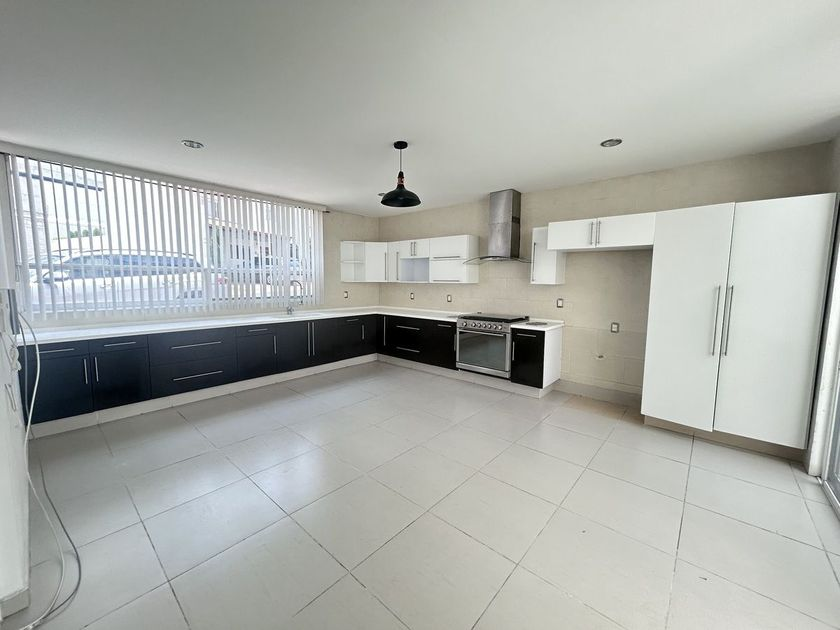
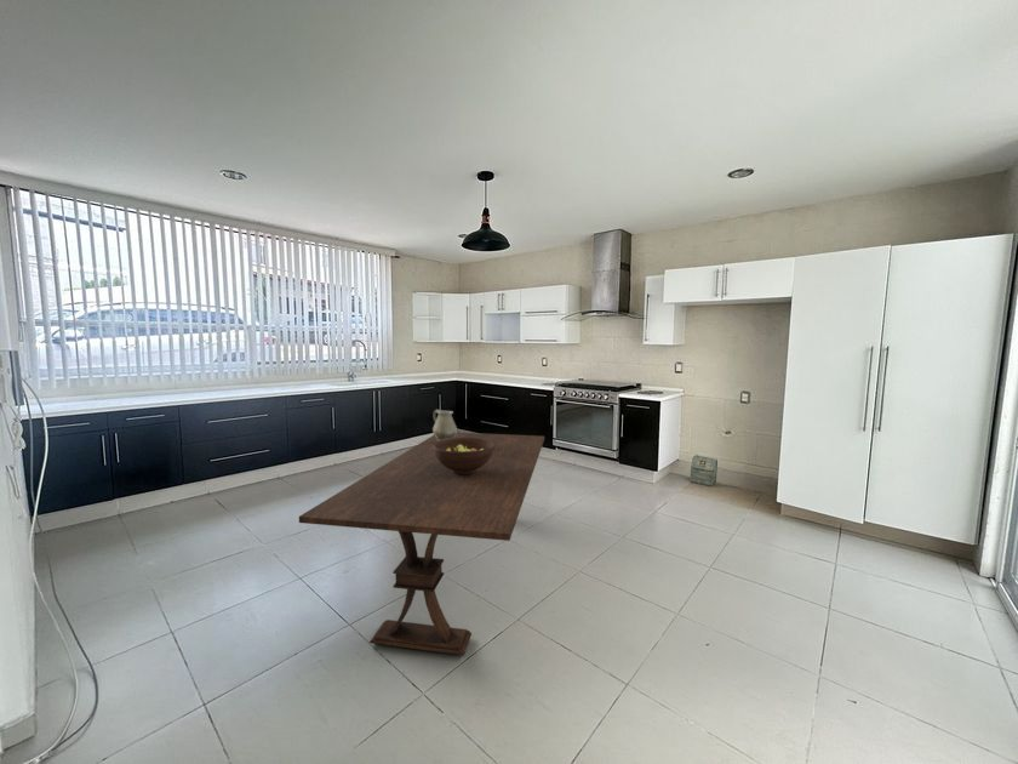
+ bag (703, 469)
+ fruit bowl (463, 457)
+ pitcher (444, 426)
+ dining table (461, 514)
